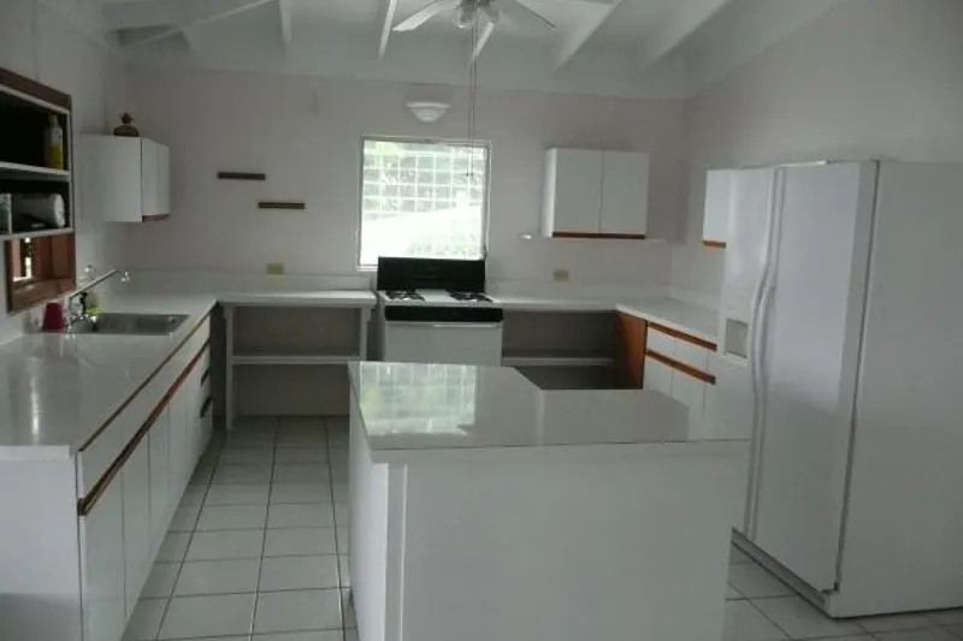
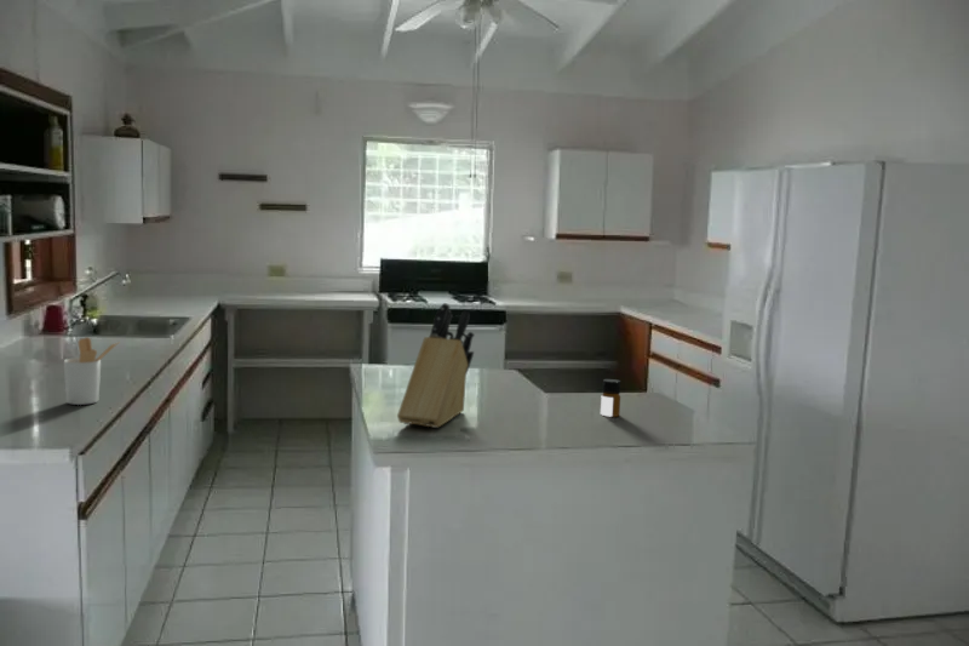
+ knife block (440, 361)
+ utensil holder (92, 370)
+ bottle (610, 398)
